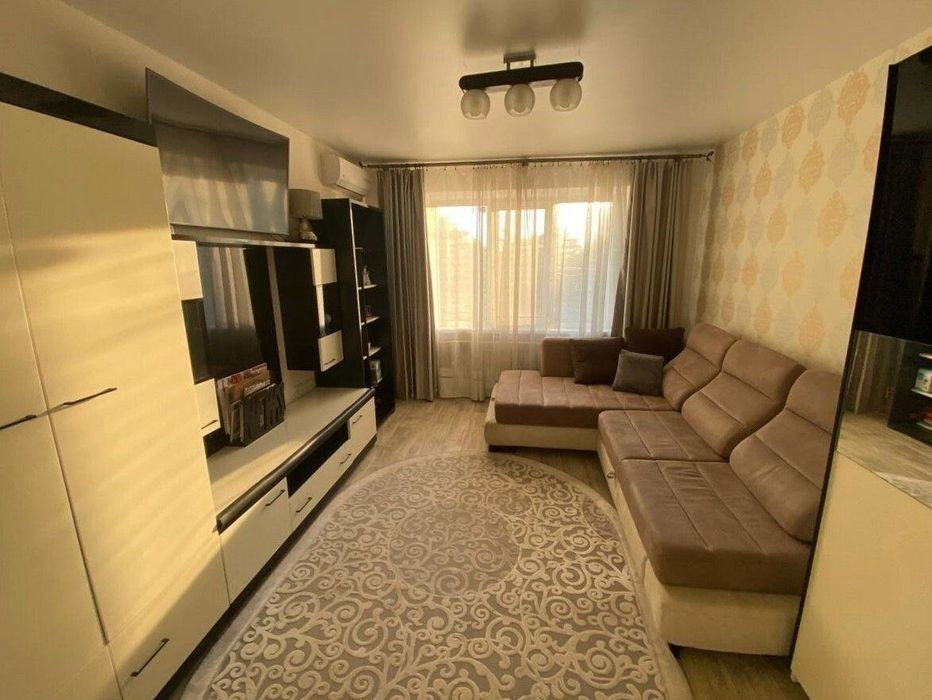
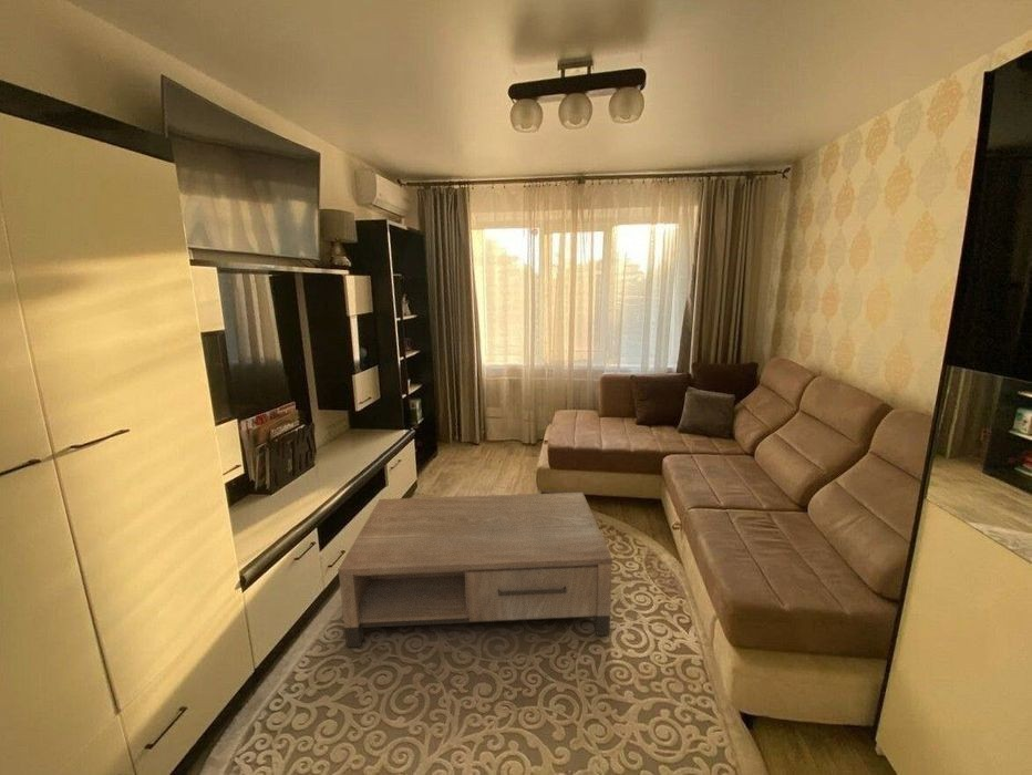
+ coffee table (481, 558)
